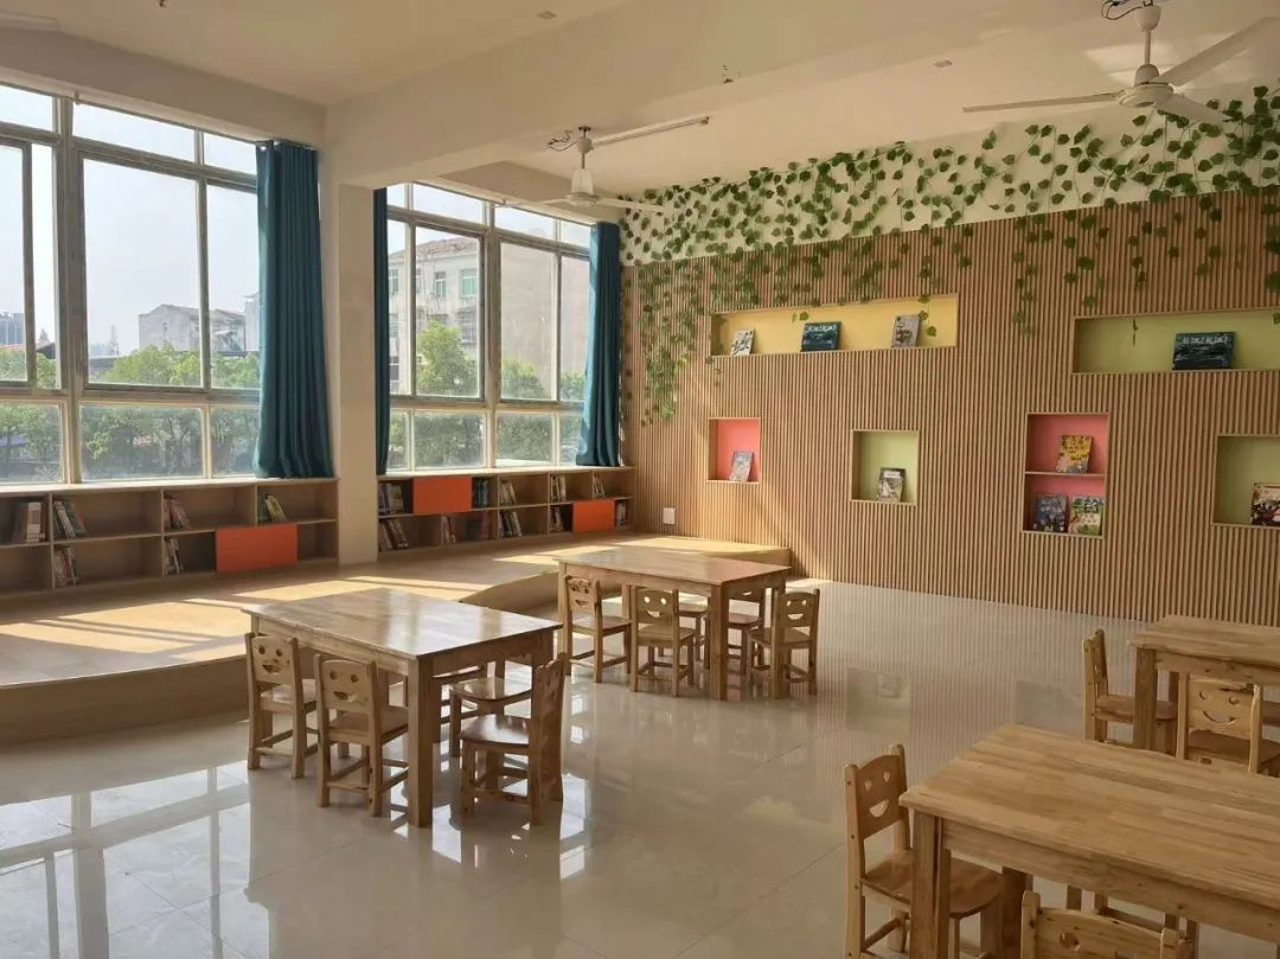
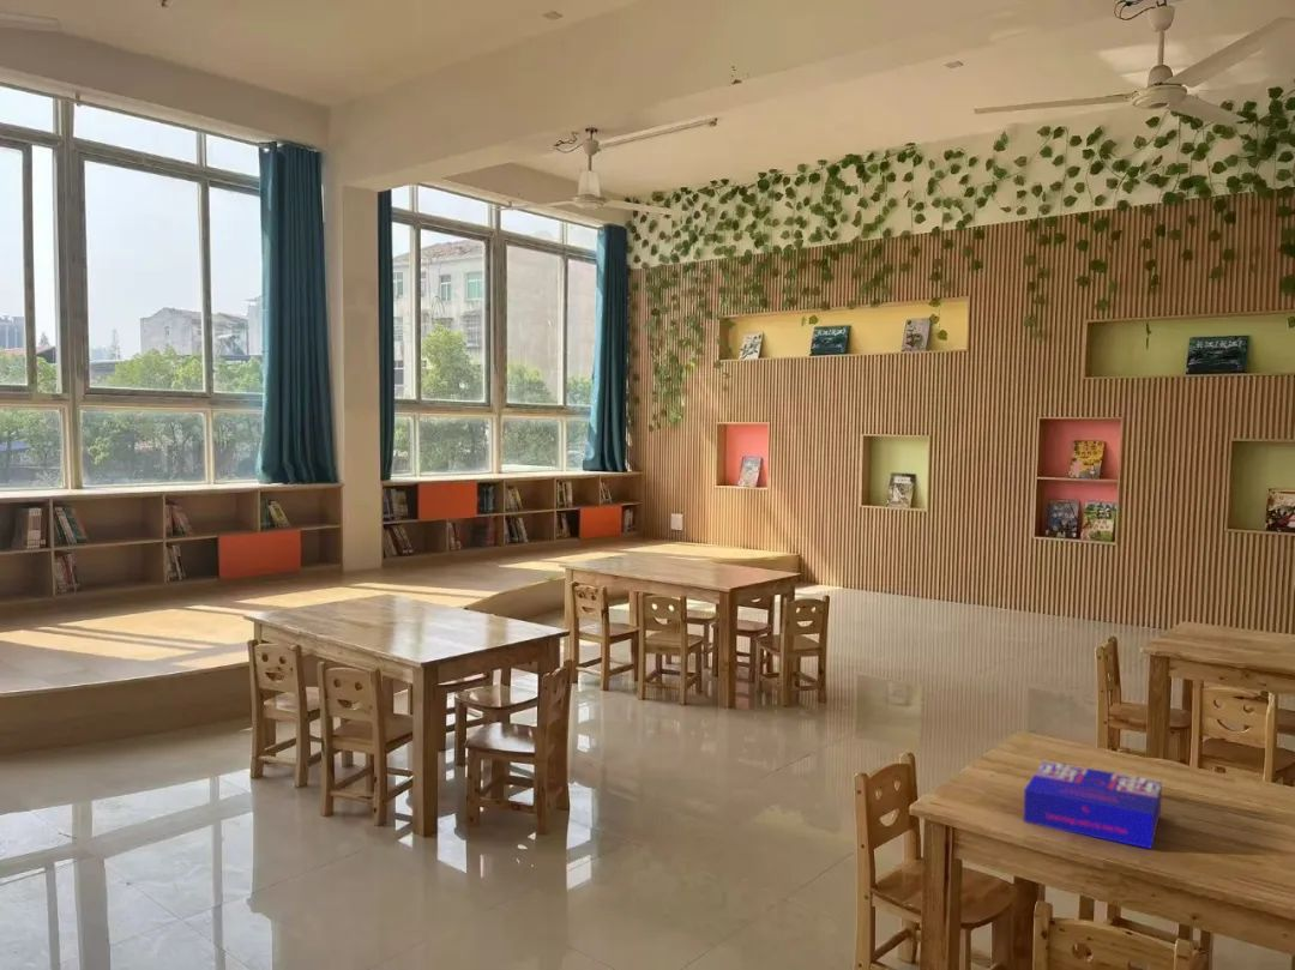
+ board game (1092, 801)
